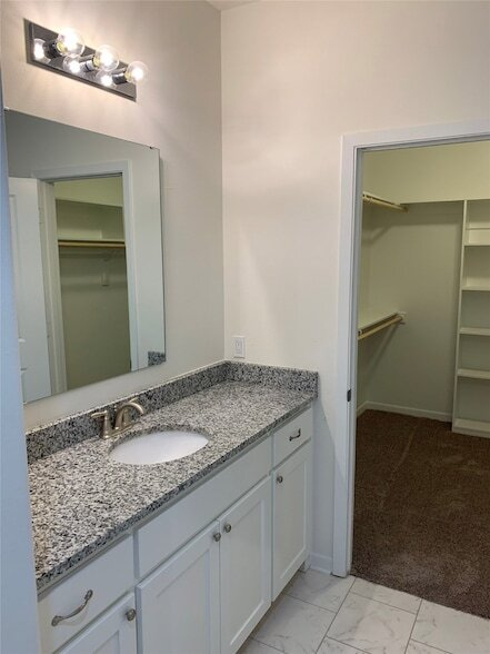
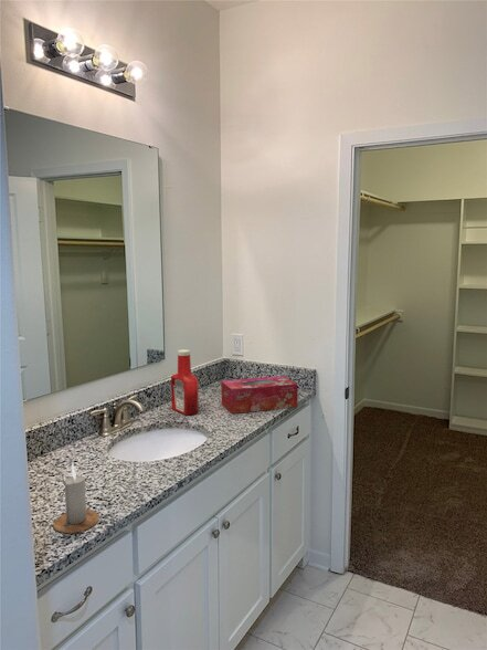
+ soap bottle (184, 380)
+ tissue box (258, 394)
+ candle (75, 491)
